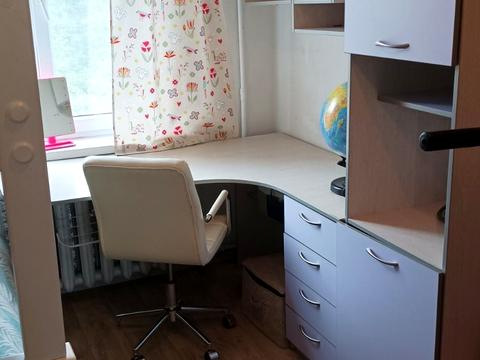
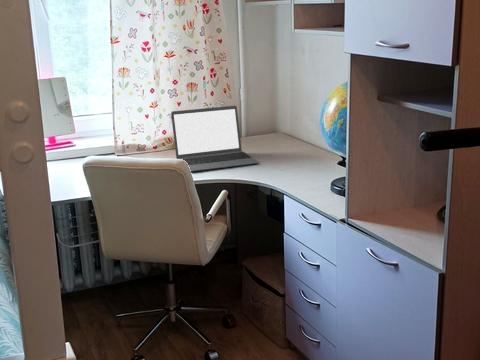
+ laptop (214, 137)
